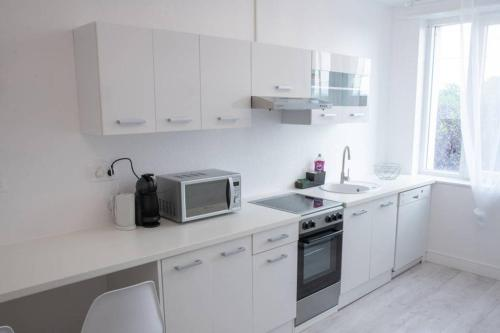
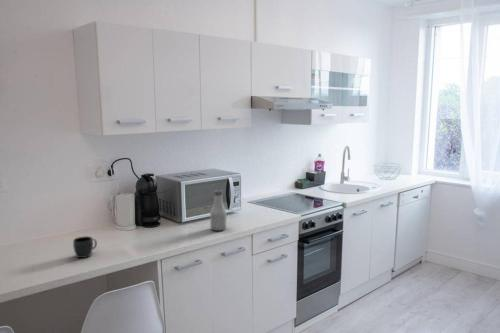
+ bottle (218, 209)
+ mug (85, 246)
